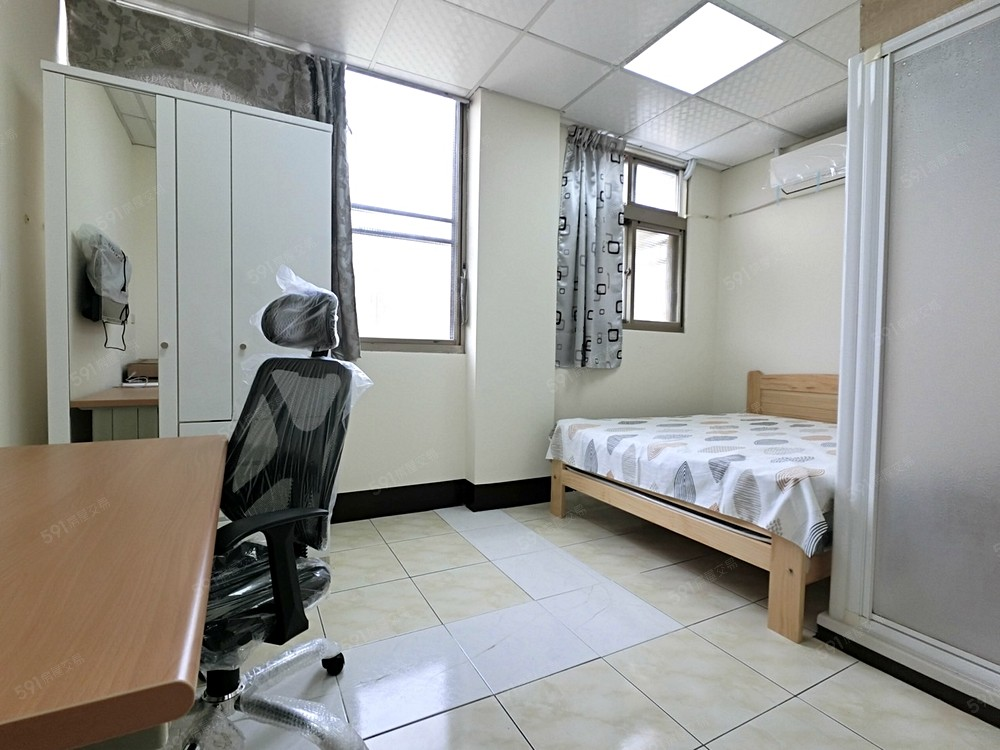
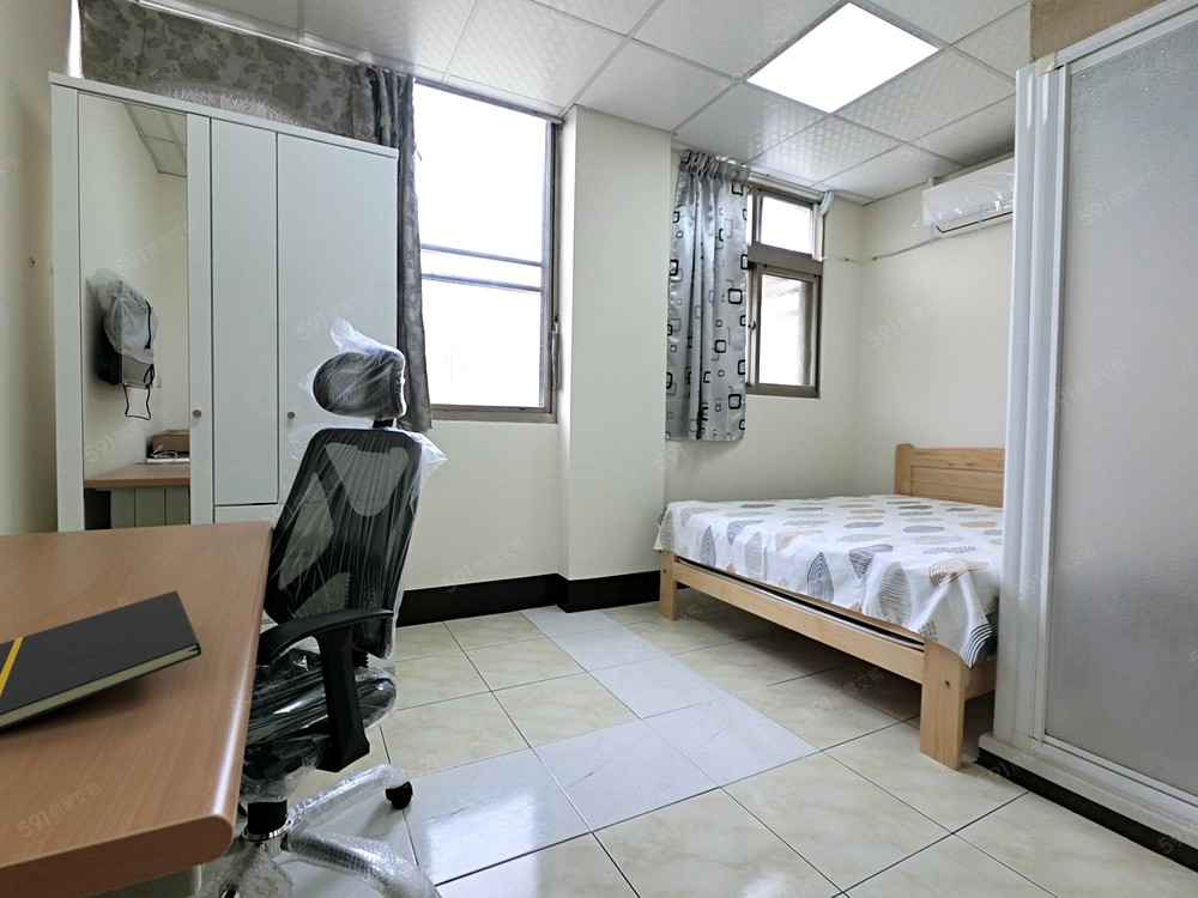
+ notepad (93, 649)
